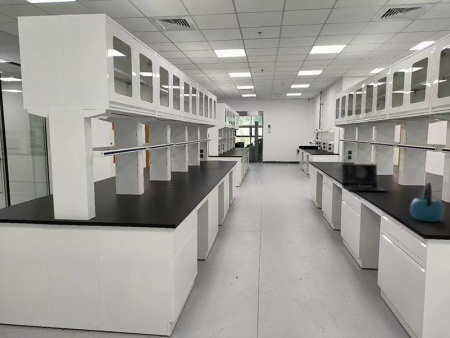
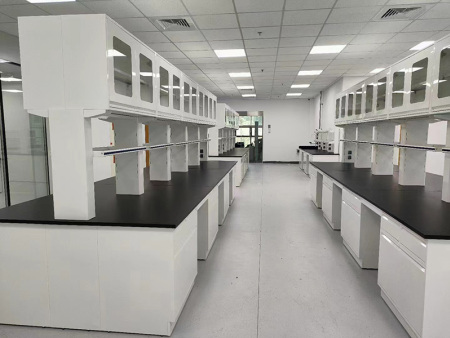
- laptop (363, 177)
- kettle (426, 200)
